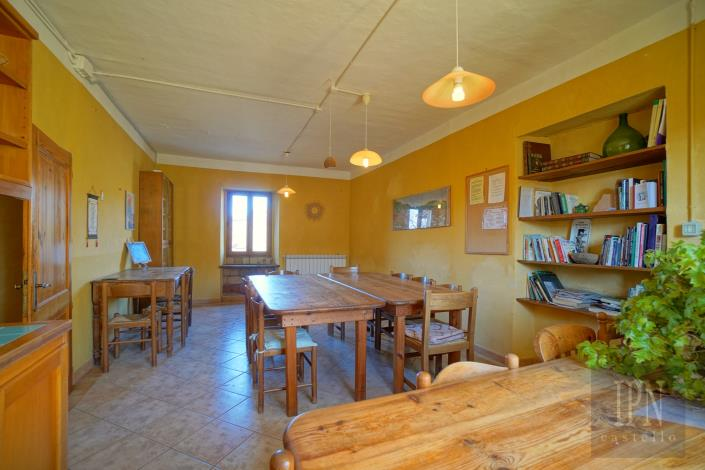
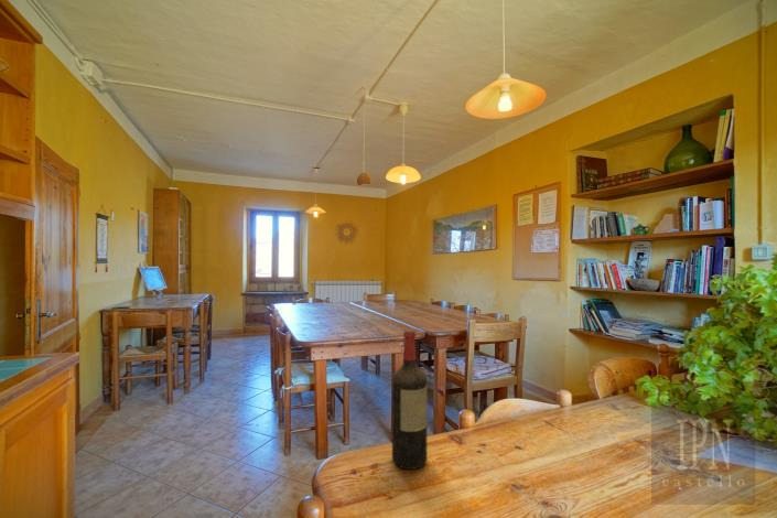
+ wine bottle (409, 395)
